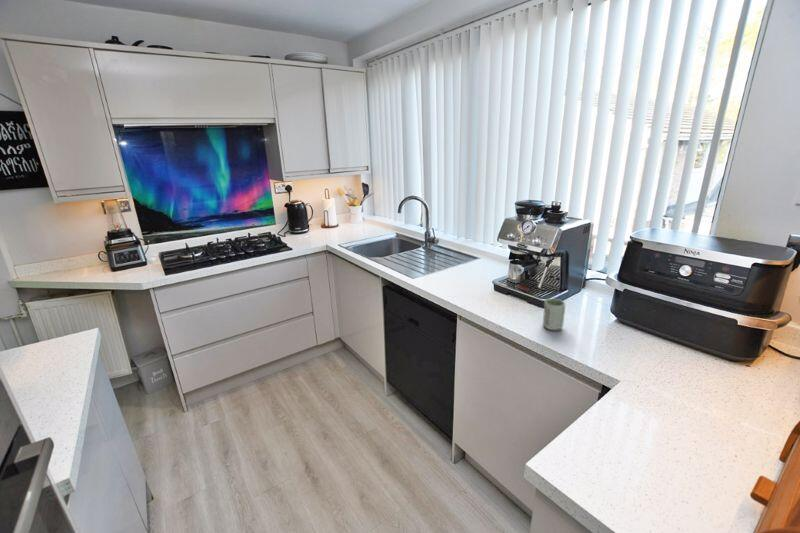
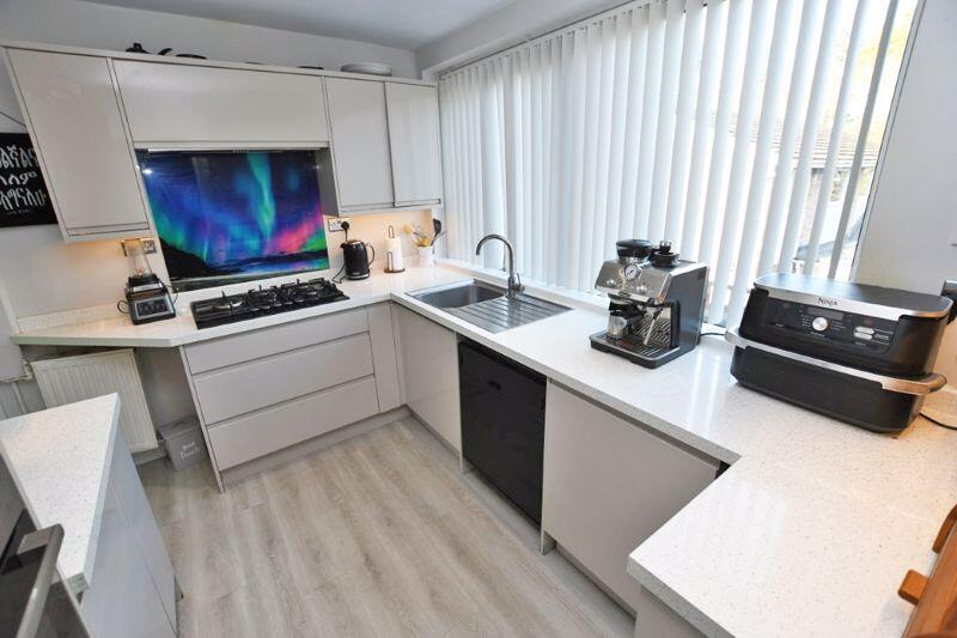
- cup (553, 314)
